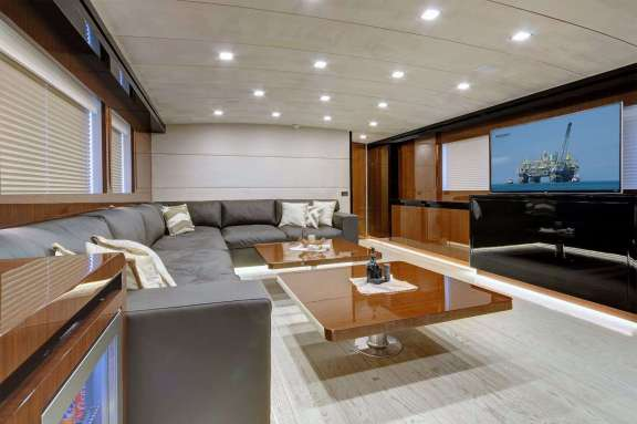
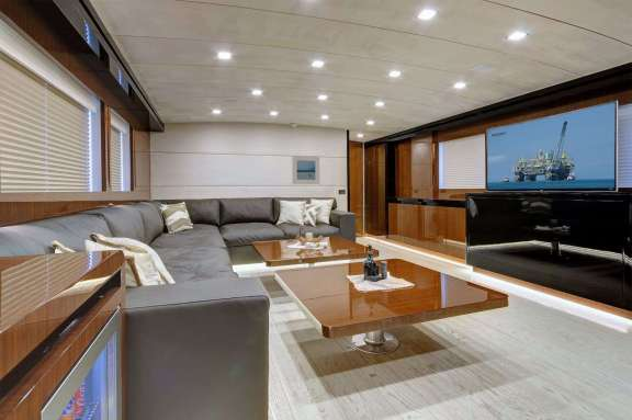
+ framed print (306, 170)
